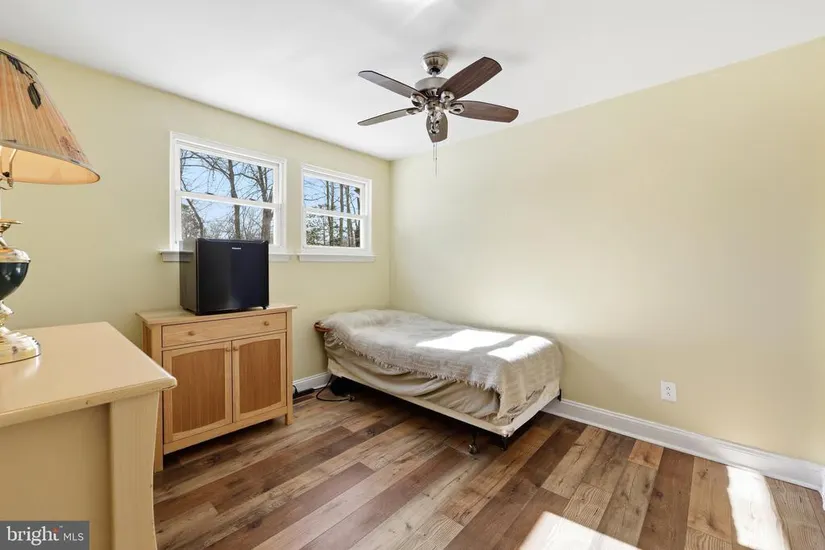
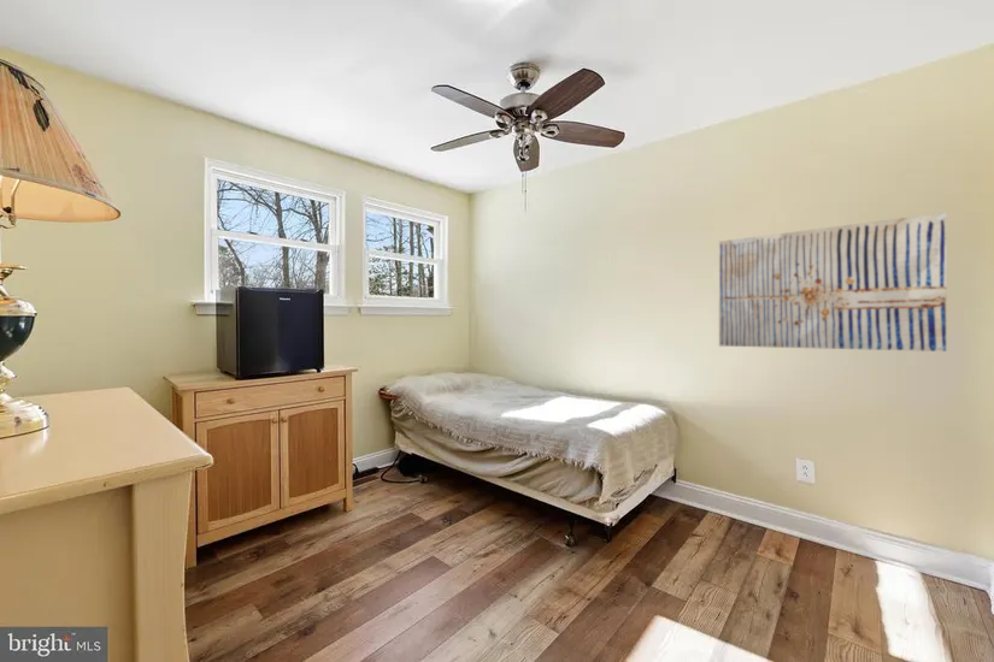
+ wall art (817, 289)
